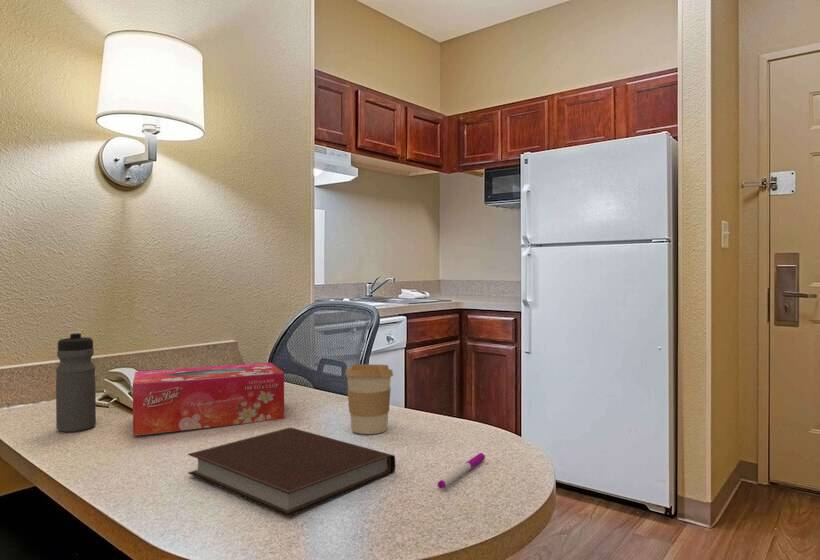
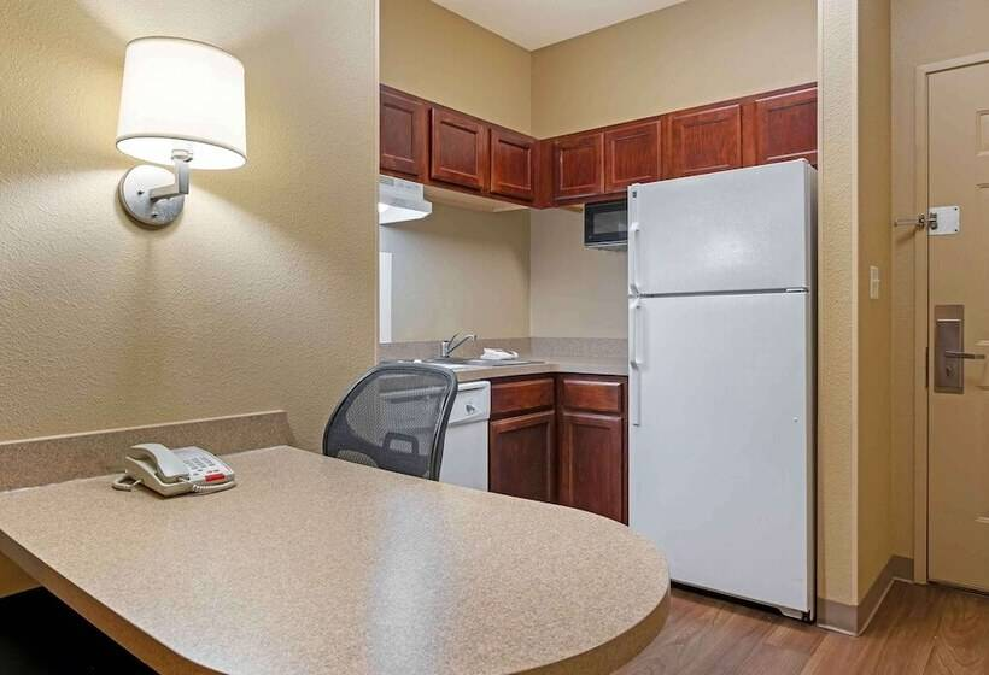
- tissue box (209, 395)
- notebook (291, 463)
- water bottle (76, 379)
- pen (462, 469)
- coffee cup (369, 395)
